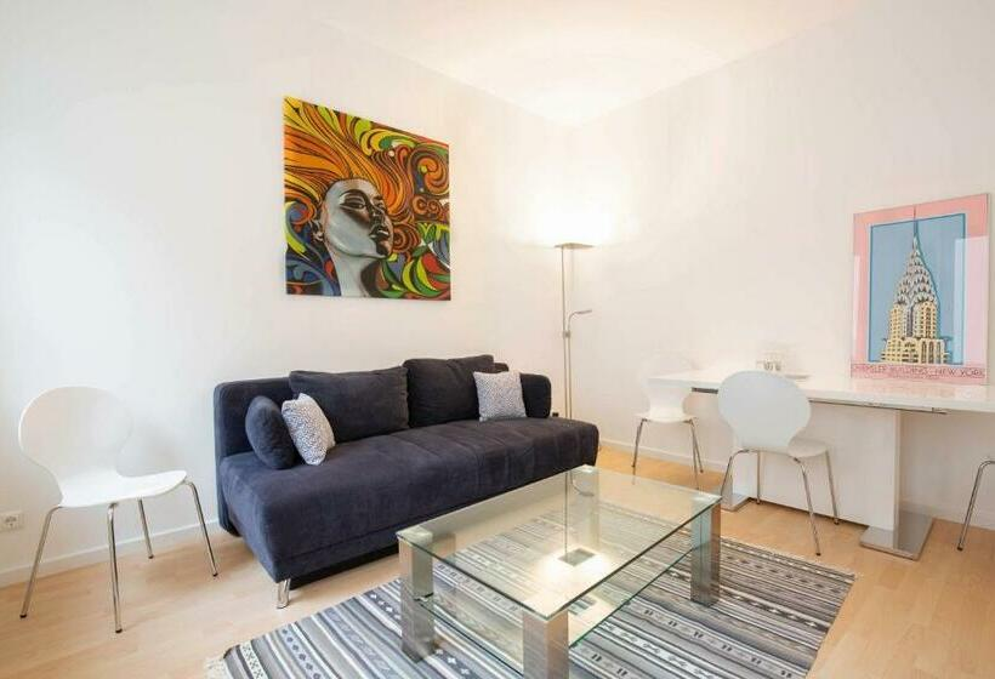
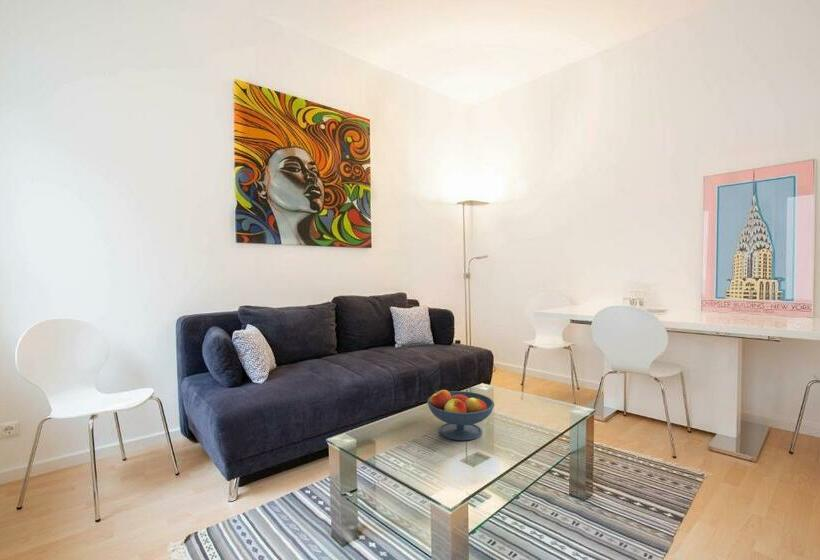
+ fruit bowl (460, 411)
